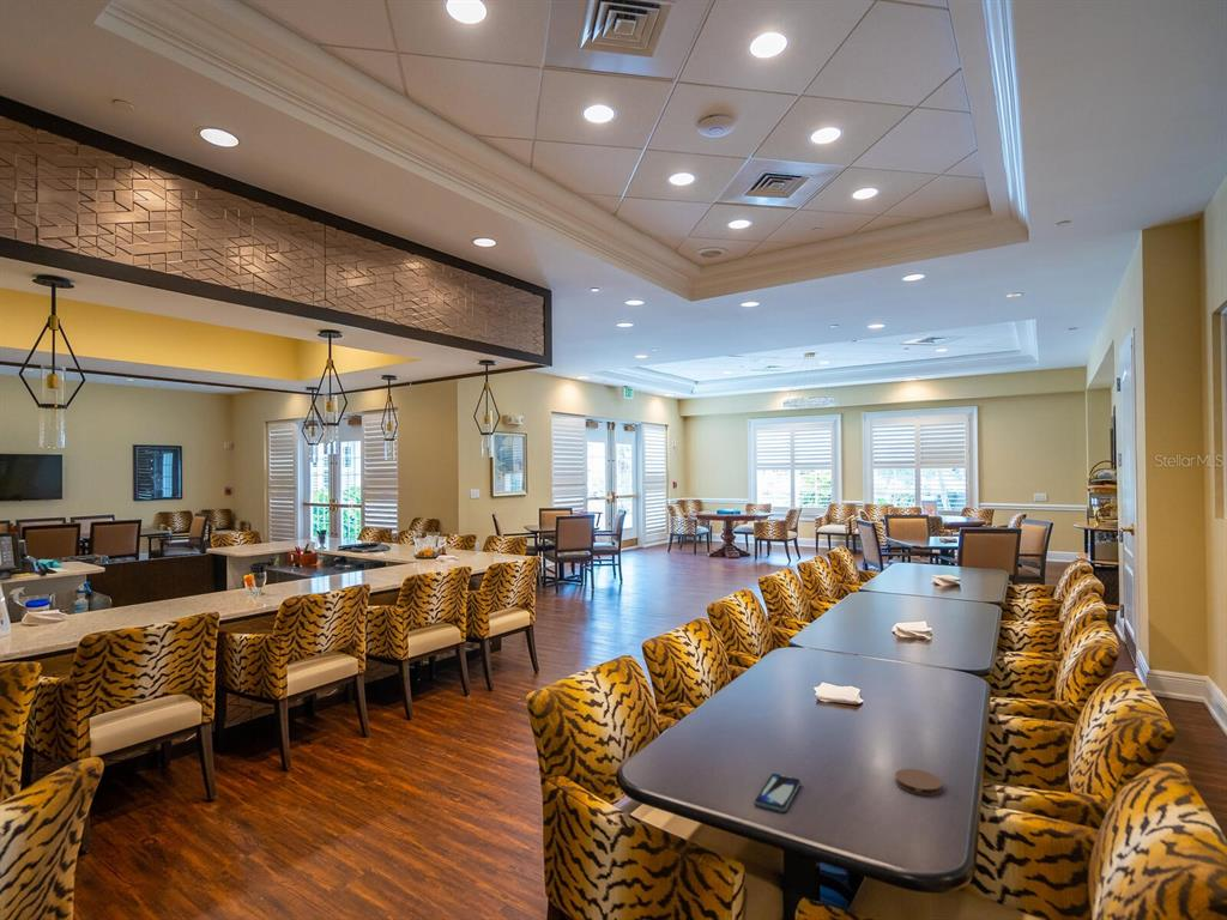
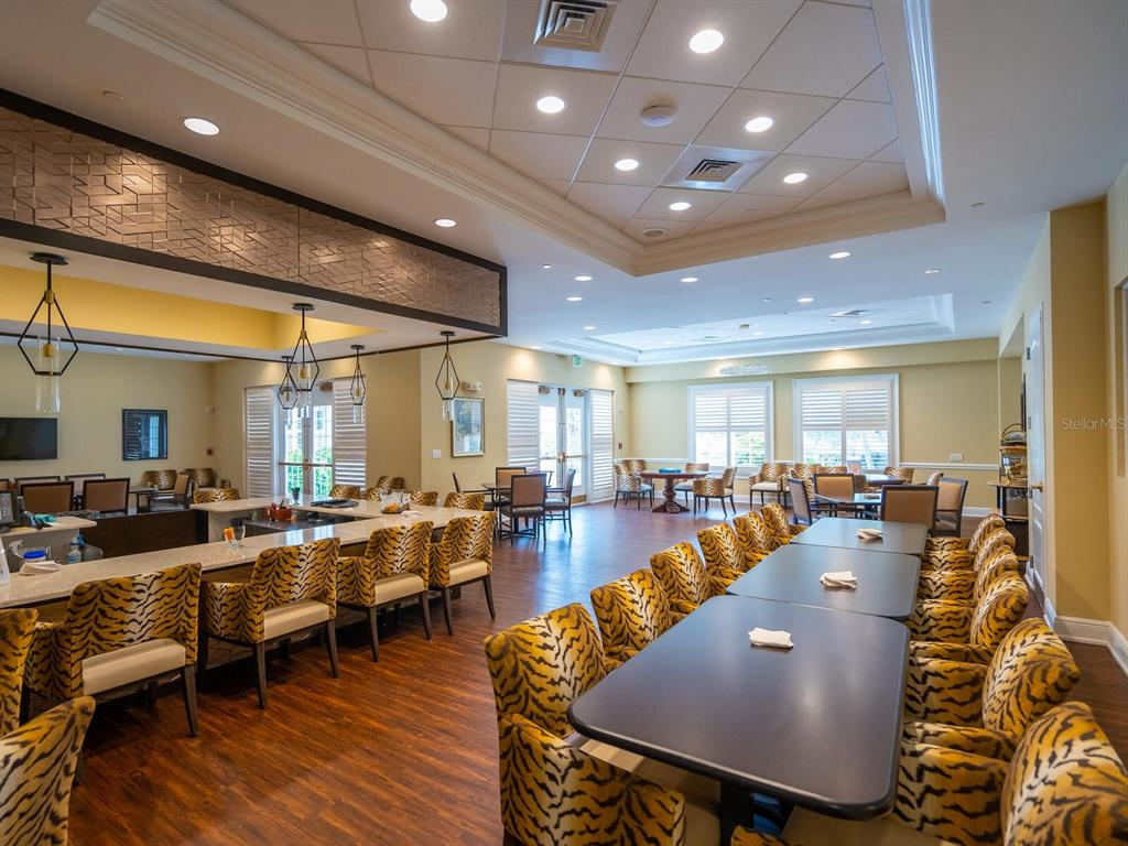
- smartphone (778, 791)
- coaster (918, 781)
